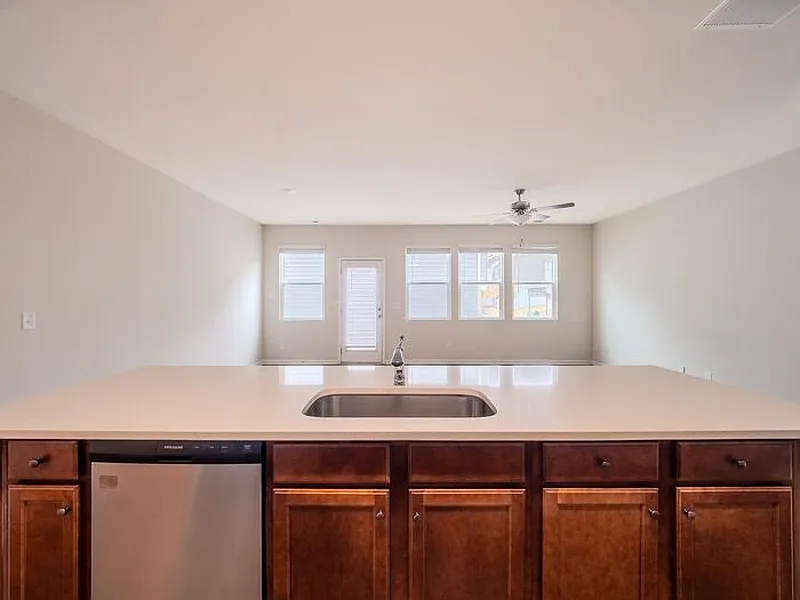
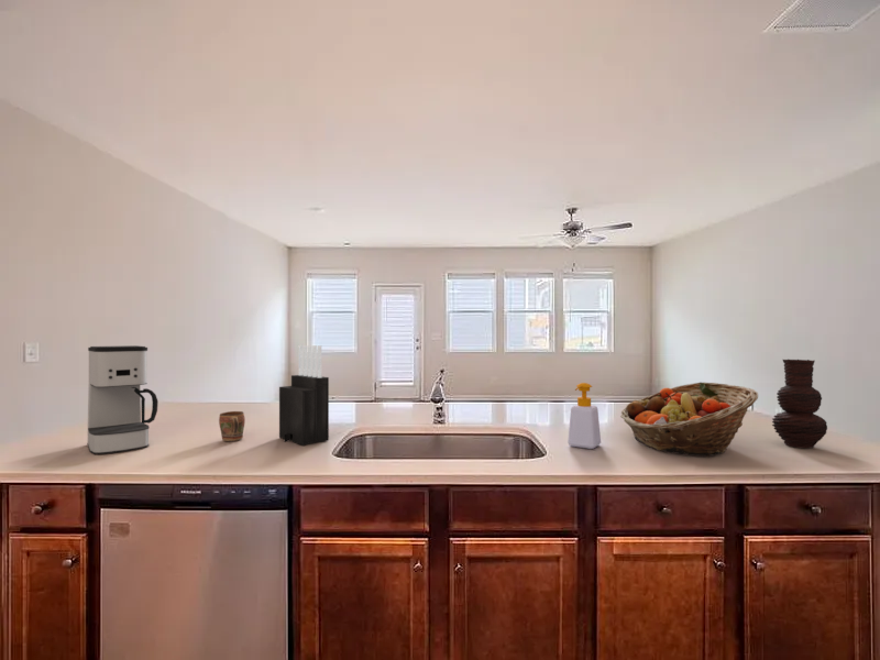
+ vase (799, 403)
+ mug (231, 426)
+ coffee maker (123, 395)
+ knife block (300, 392)
+ soap bottle (582, 415)
+ fruit basket (684, 414)
